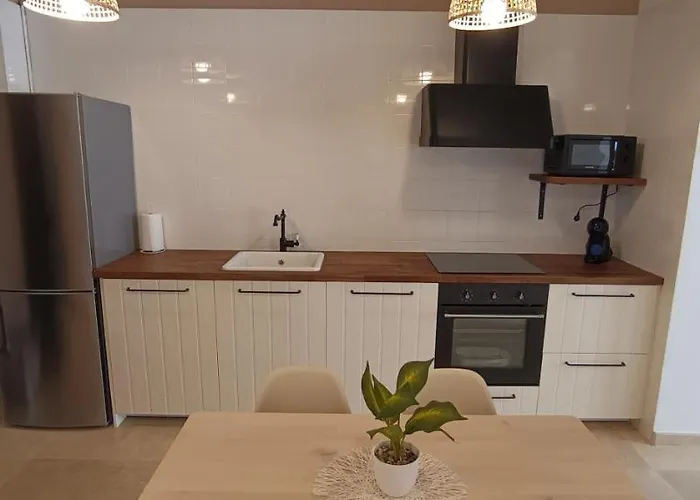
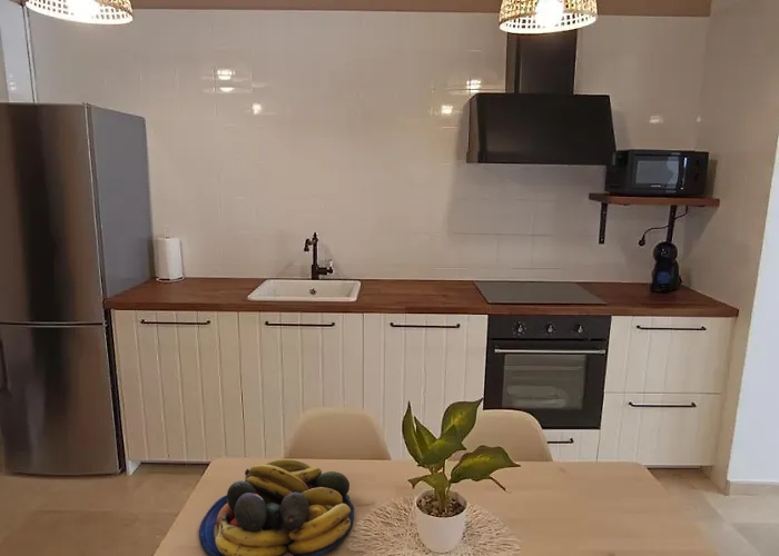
+ fruit bowl (277, 495)
